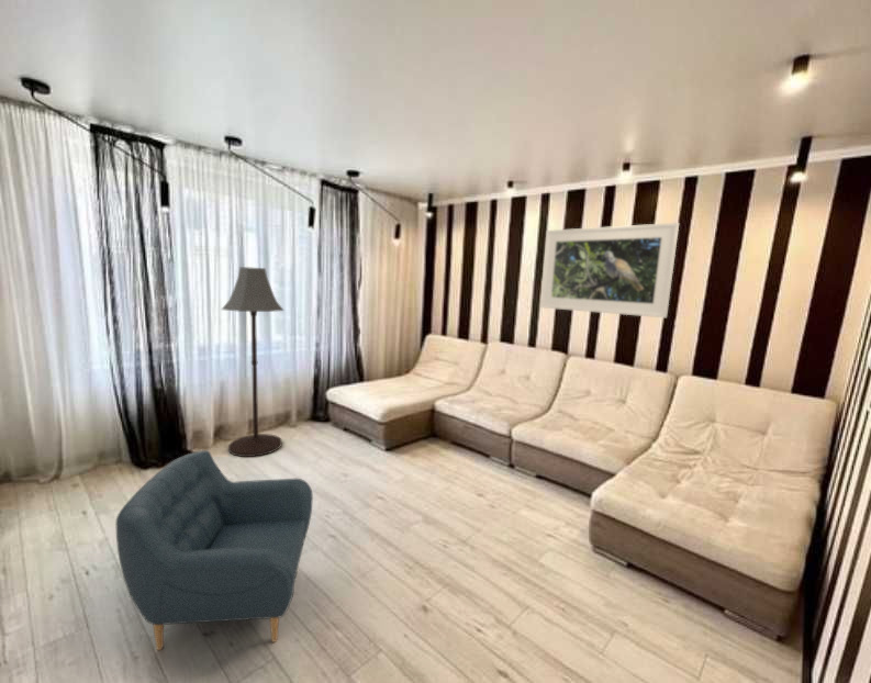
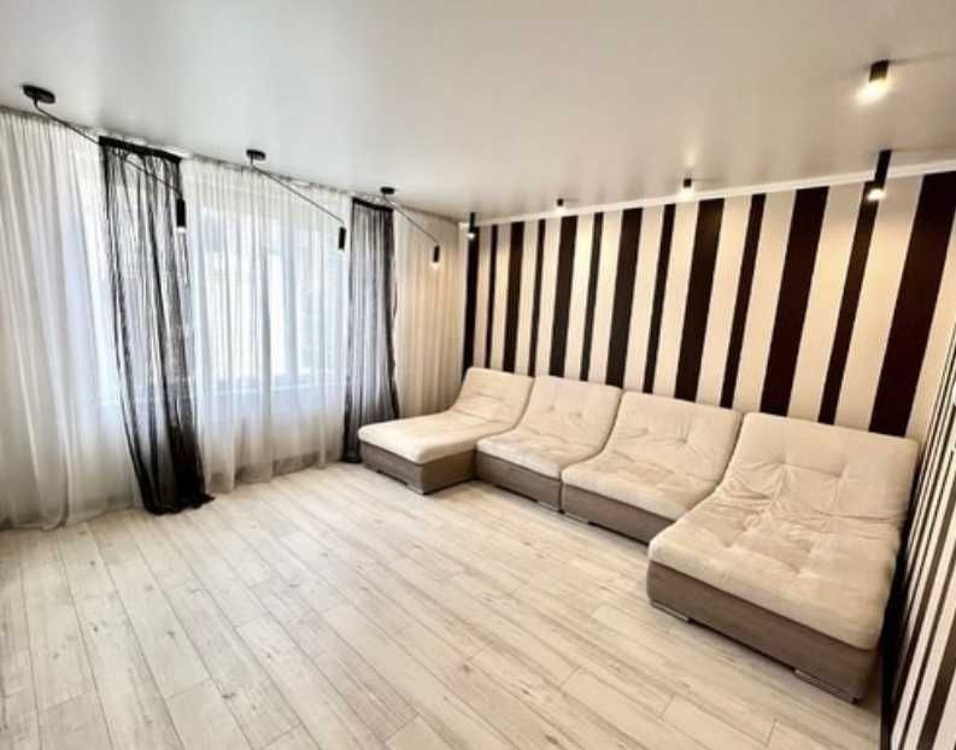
- armchair (238, 542)
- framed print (601, 270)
- floor lamp (254, 359)
